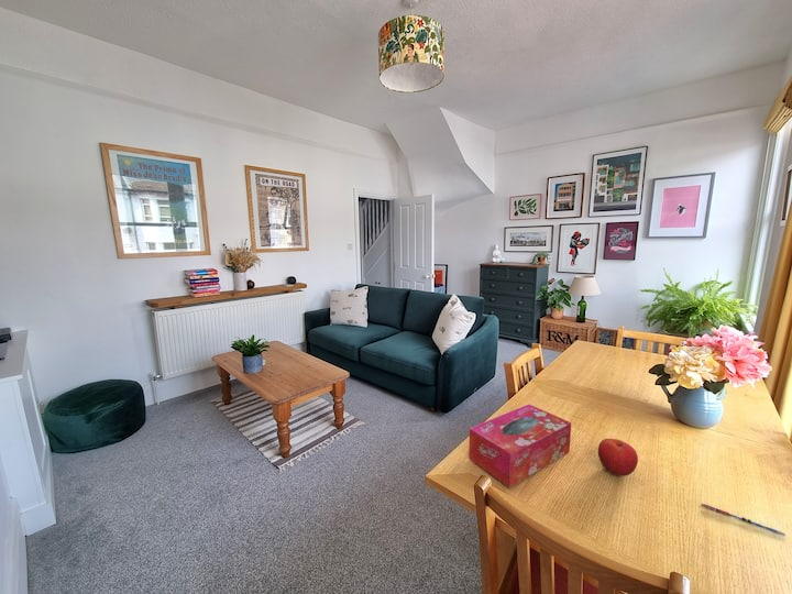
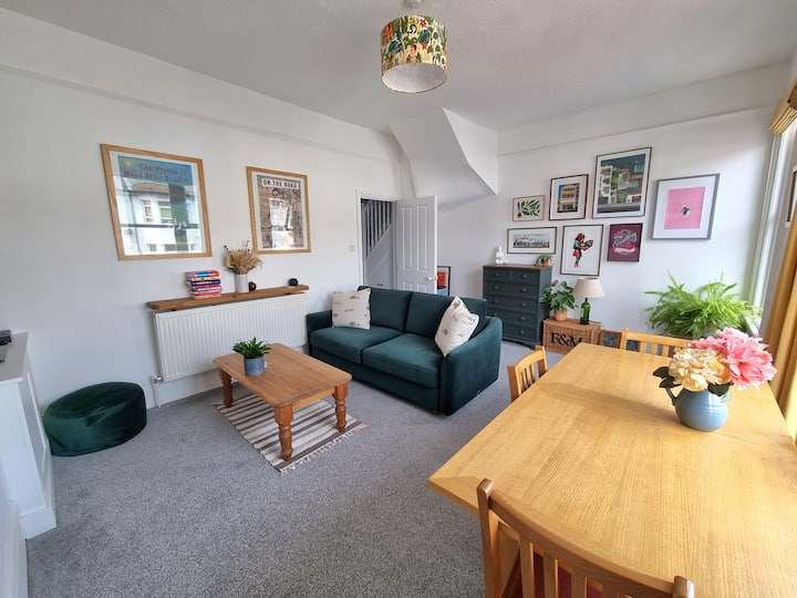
- fruit (616, 455)
- pen (740, 518)
- tissue box (520, 440)
